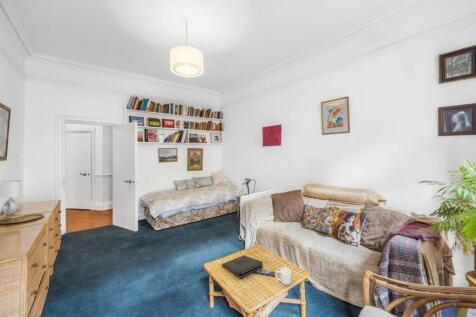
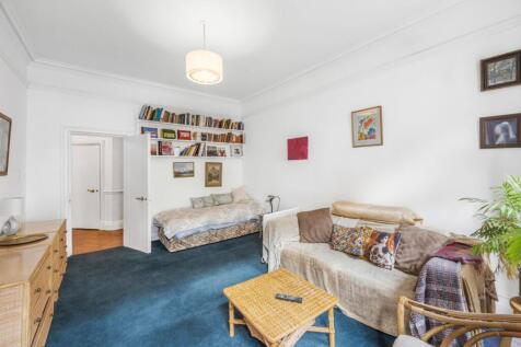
- pizza box (242, 264)
- mug (283, 276)
